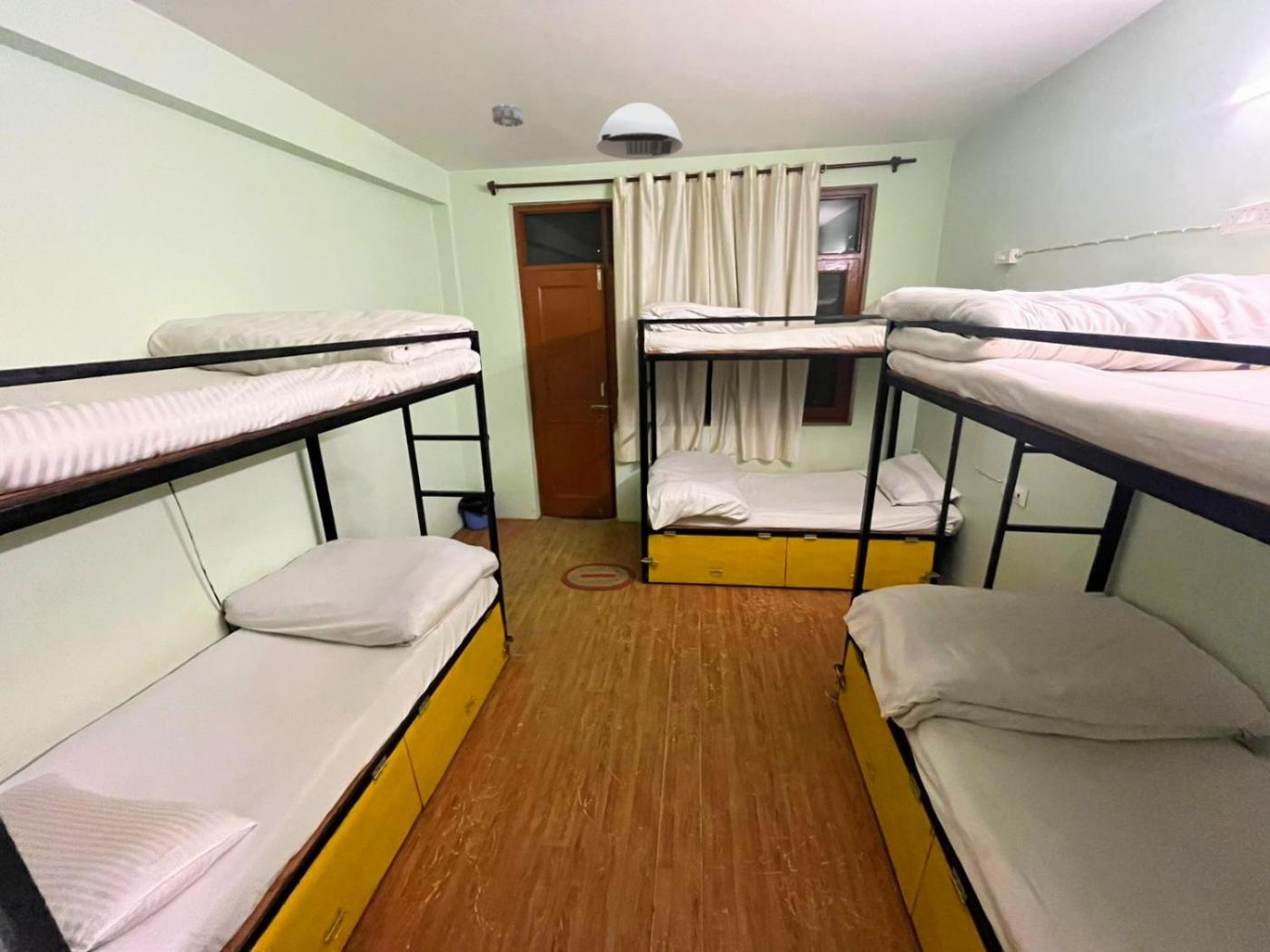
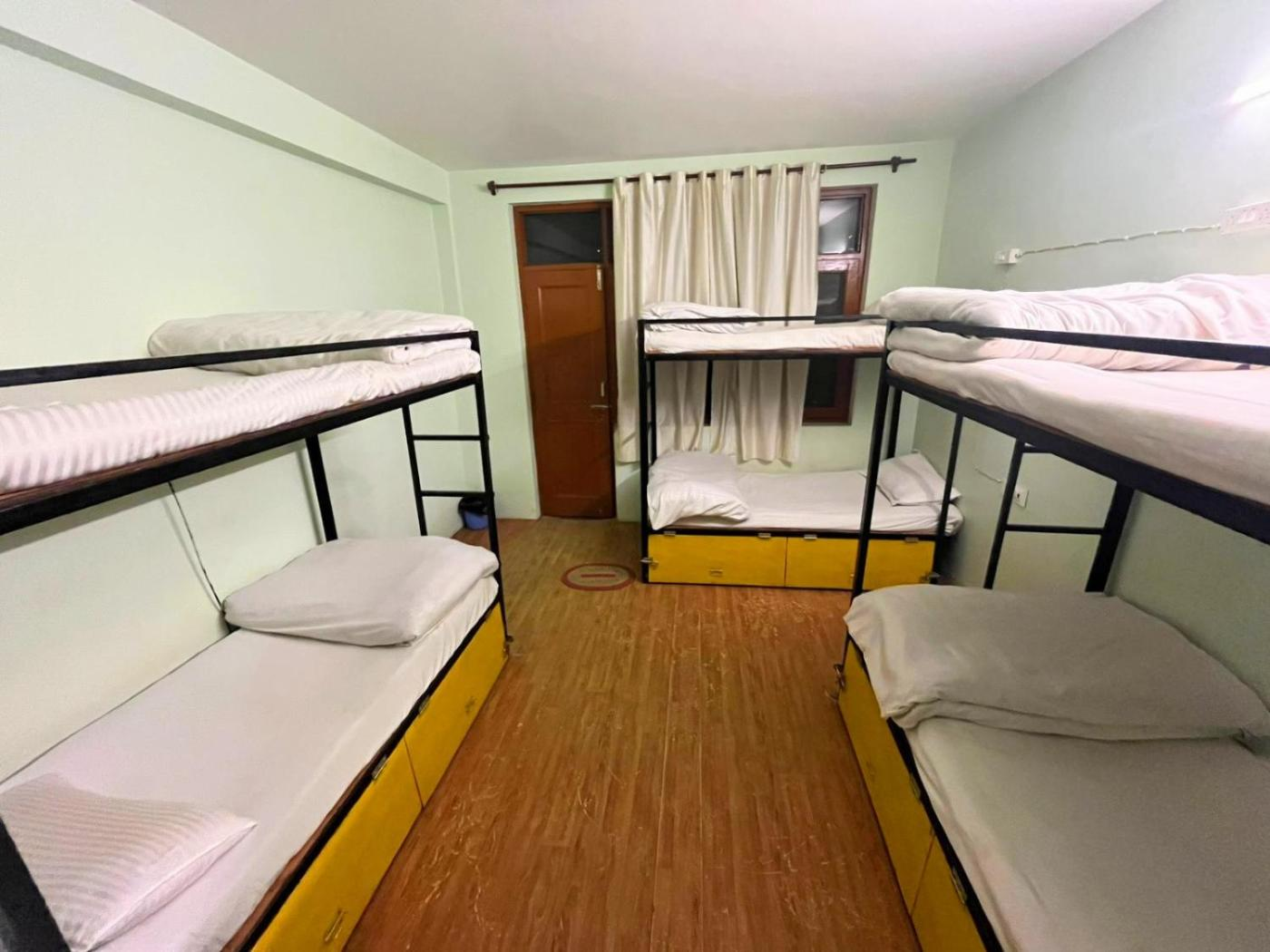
- ceiling light (639, 127)
- smoke detector (507, 115)
